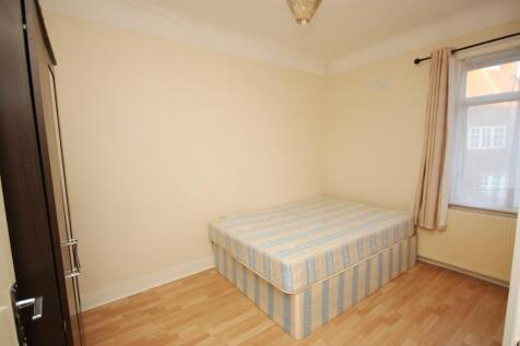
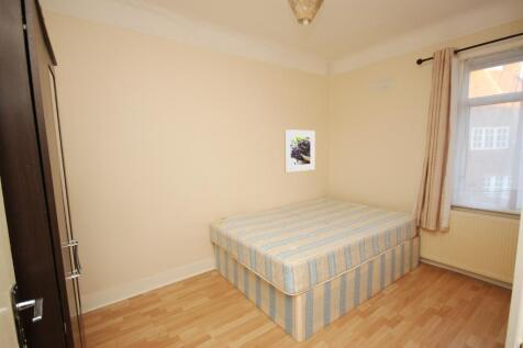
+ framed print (300, 150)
